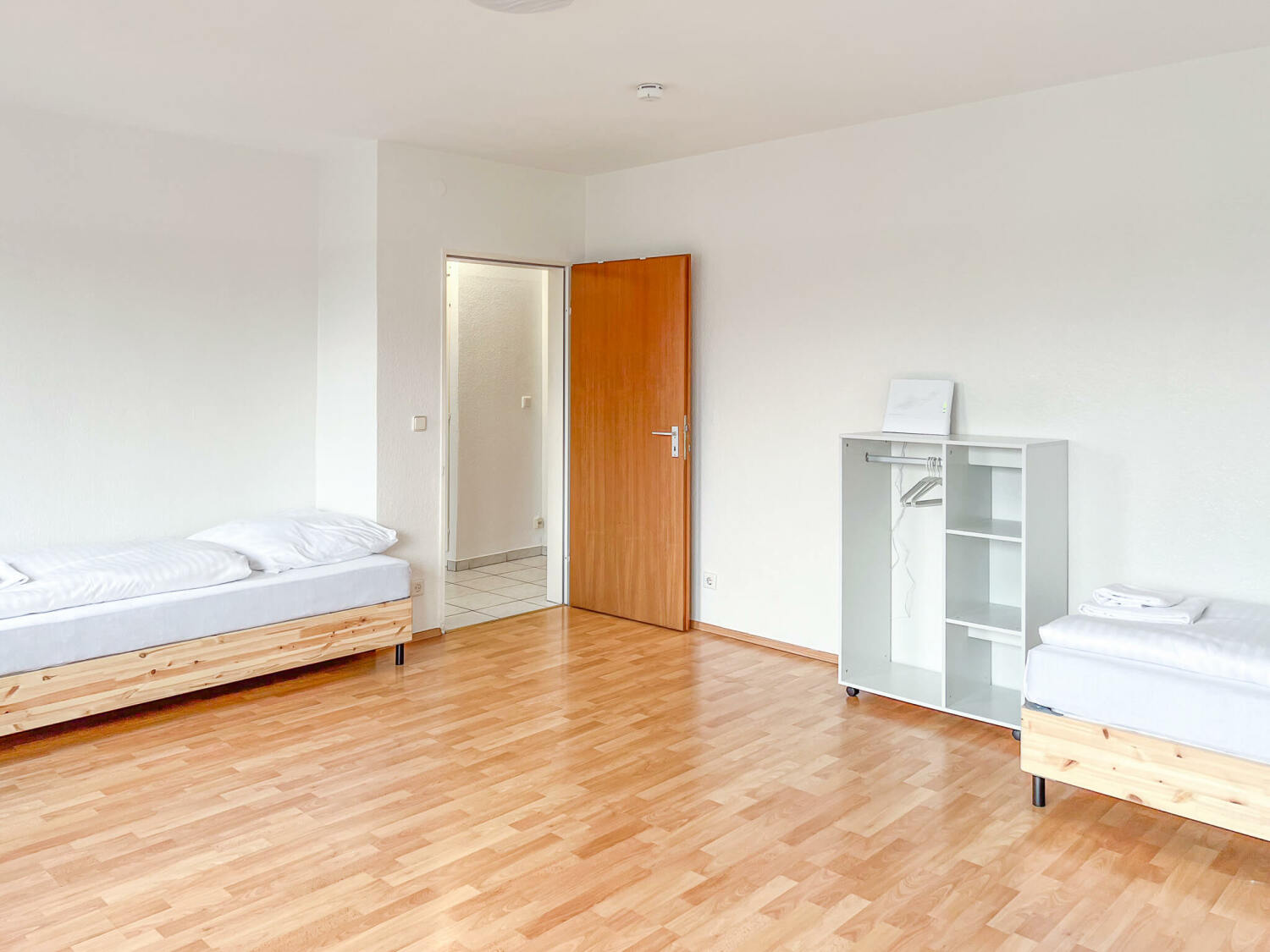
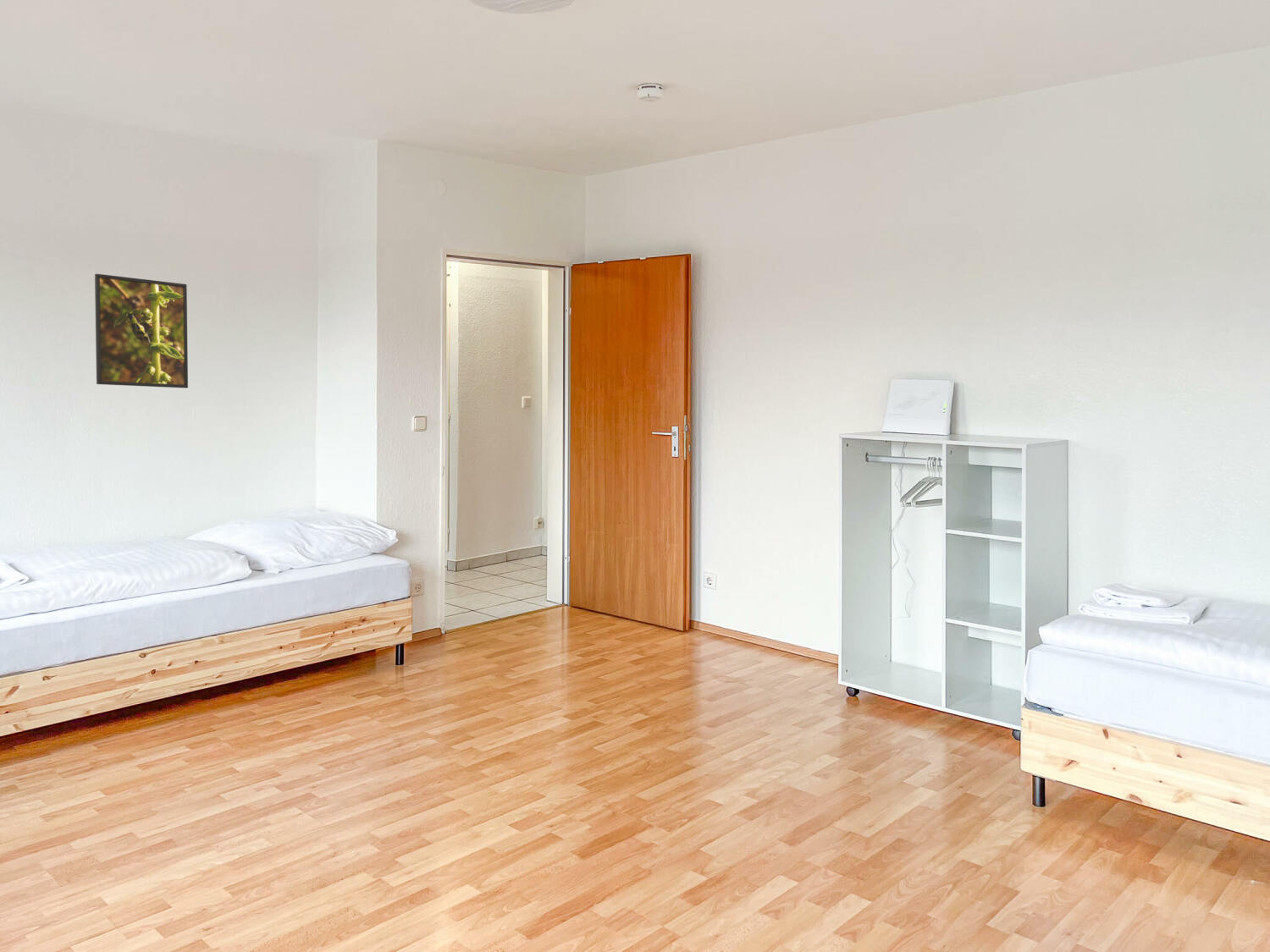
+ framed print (142, 333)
